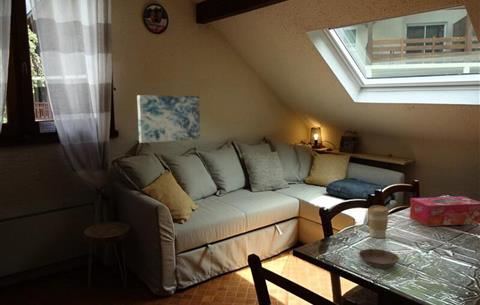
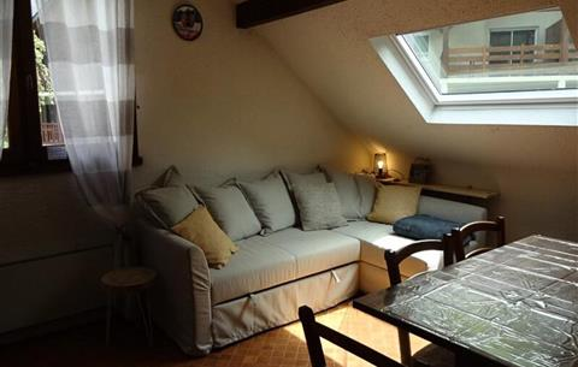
- wall art (170, 118)
- saucer (378, 258)
- coffee cup (377, 221)
- tissue box (445, 210)
